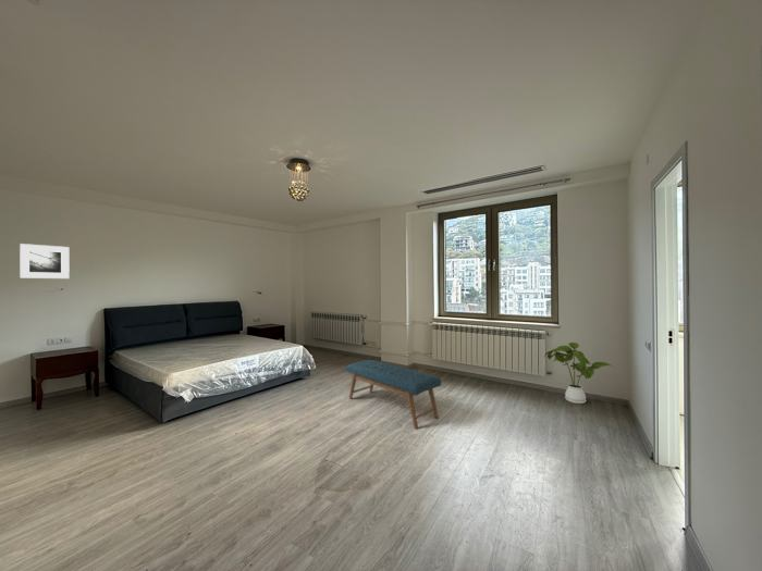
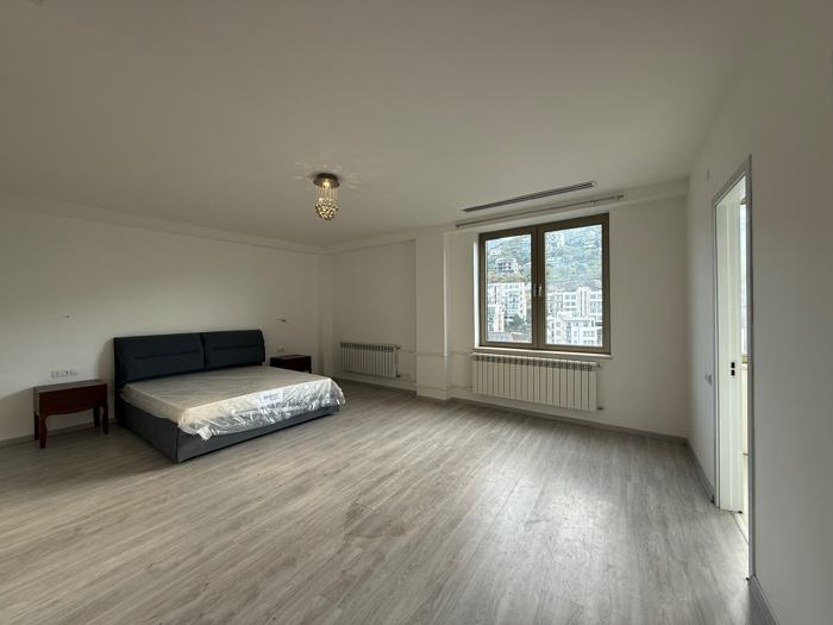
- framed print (45, 261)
- house plant (577, 375)
- bench (390, 387)
